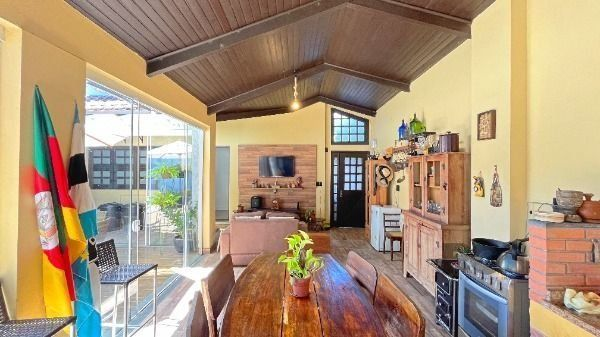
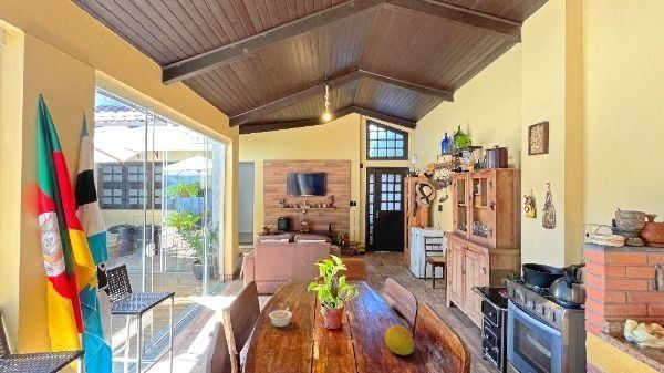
+ legume (280, 318)
+ fruit (400, 340)
